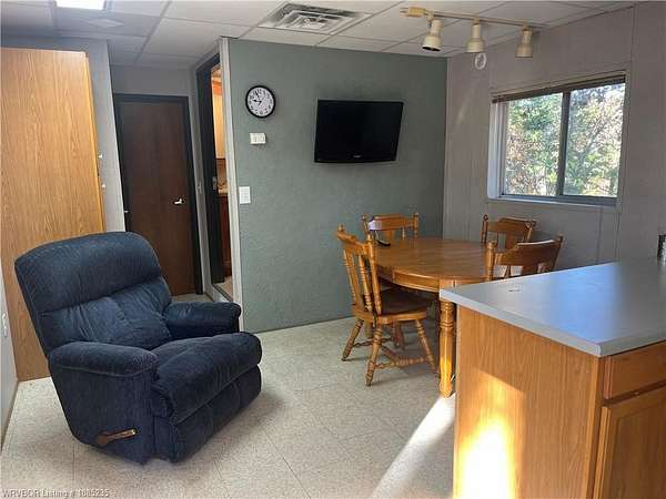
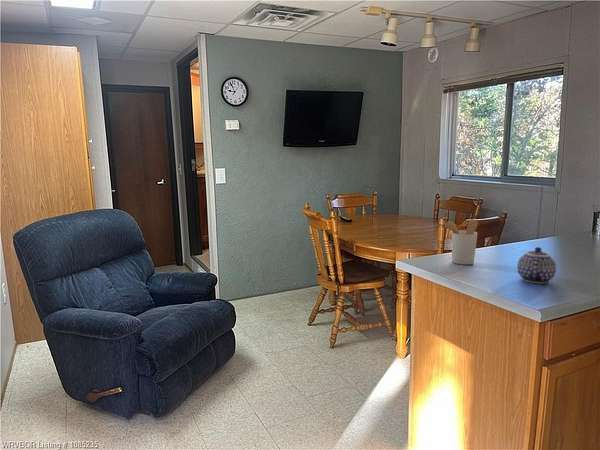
+ teapot (536, 263)
+ utensil holder (458, 240)
